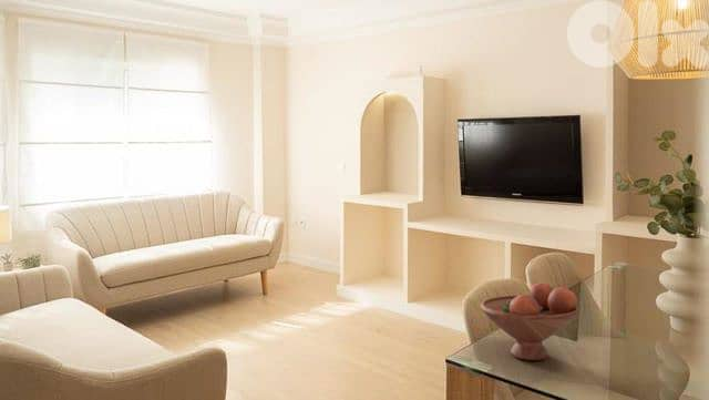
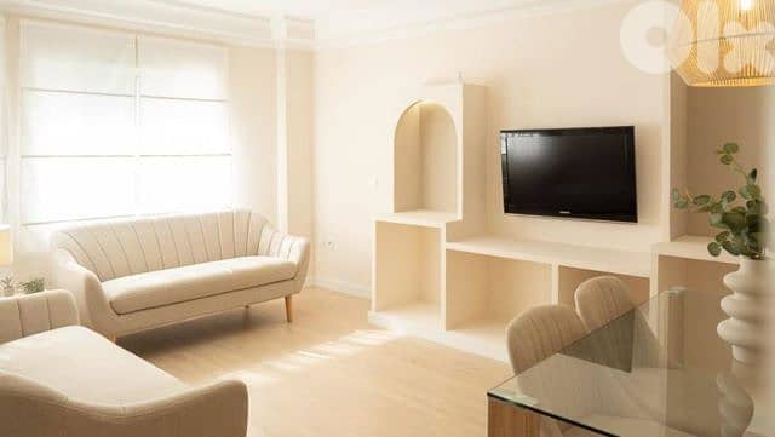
- fruit bowl (528, 320)
